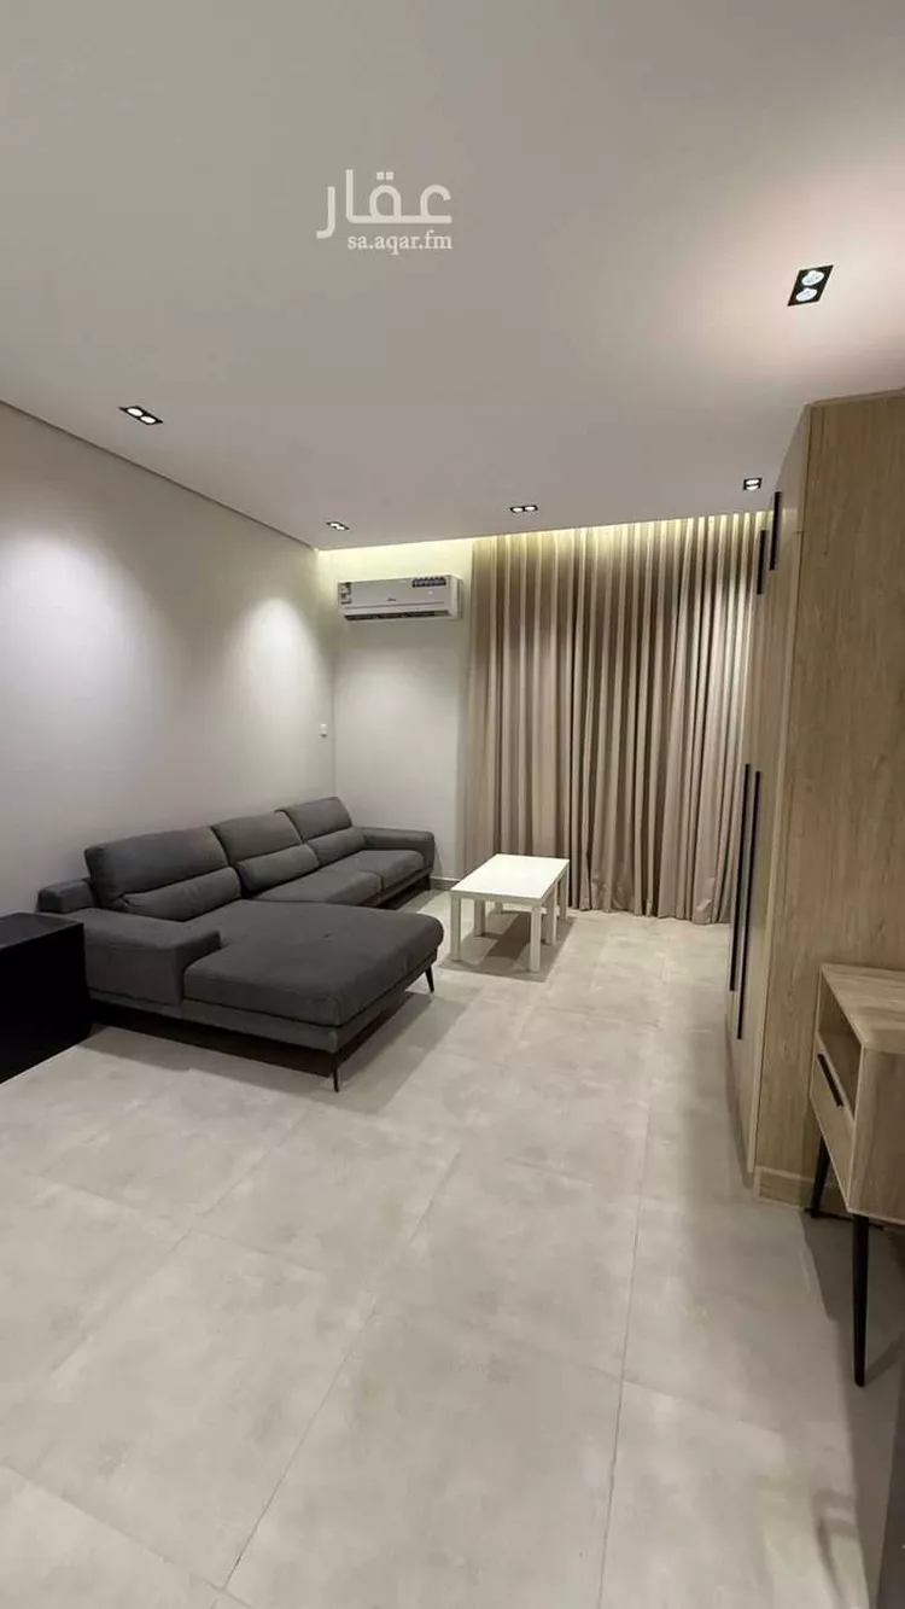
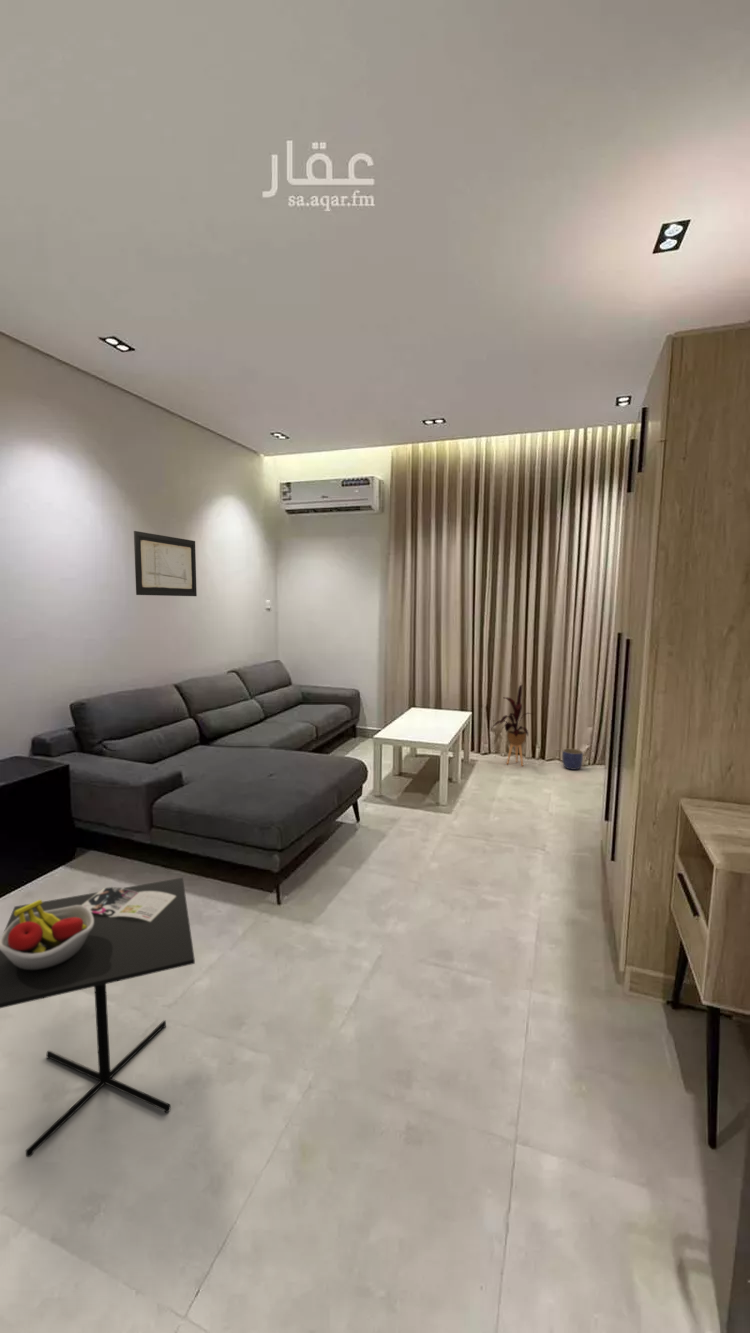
+ house plant (512, 724)
+ kitchen table (100, 984)
+ planter (572, 759)
+ wall art (167, 566)
